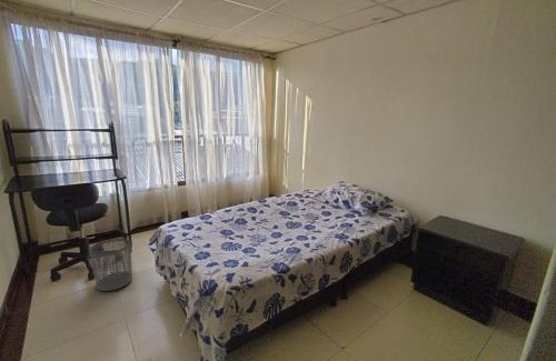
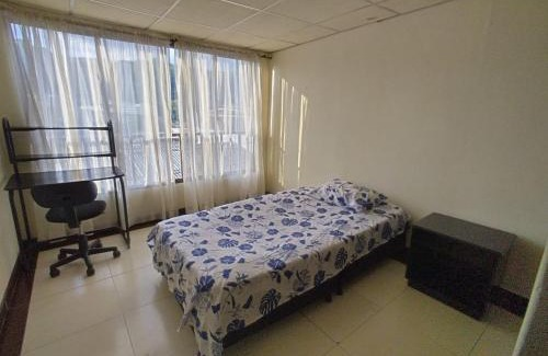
- waste bin (112, 263)
